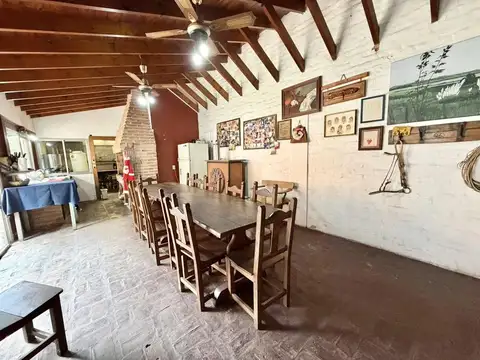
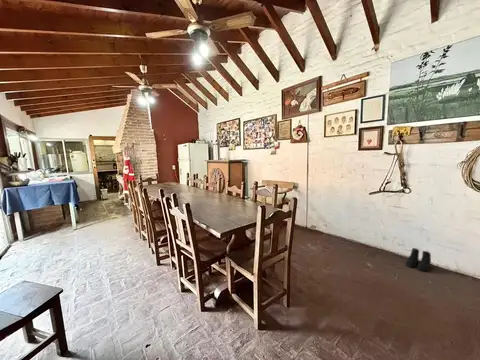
+ boots (418, 258)
